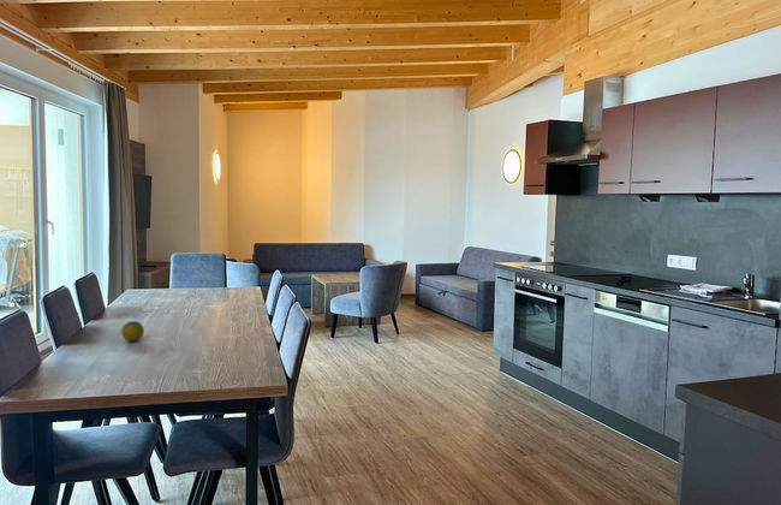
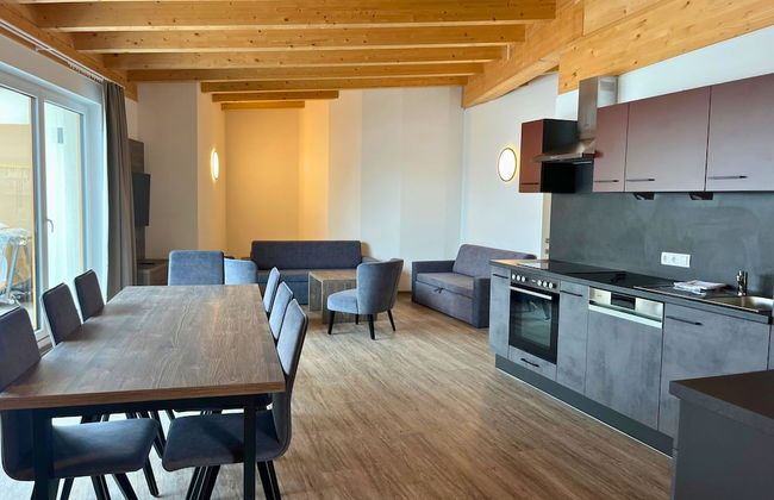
- fruit (132, 331)
